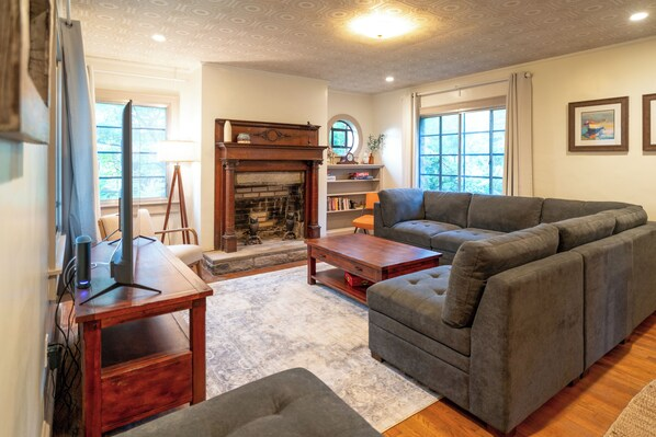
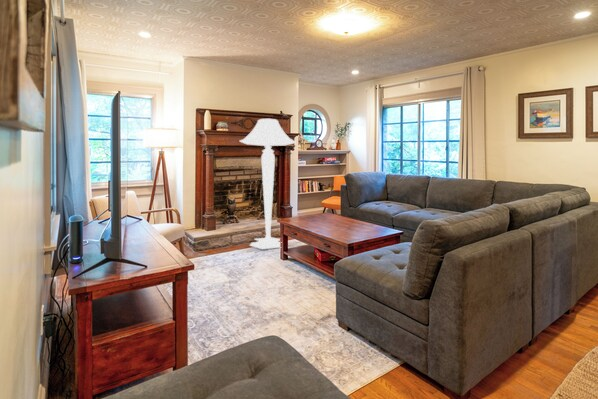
+ floor lamp (268, 183)
